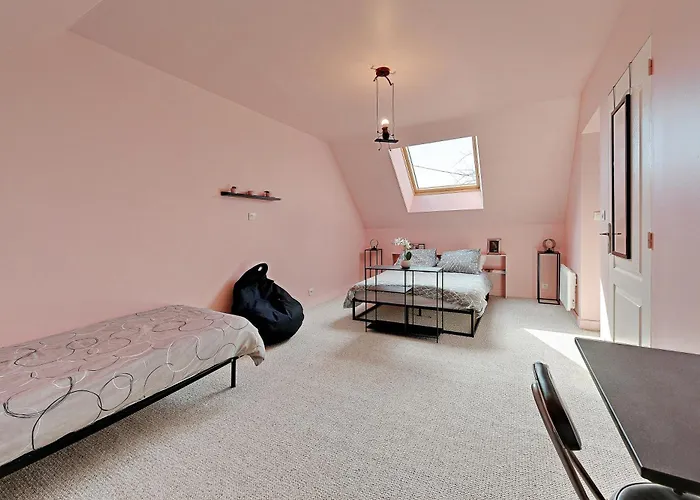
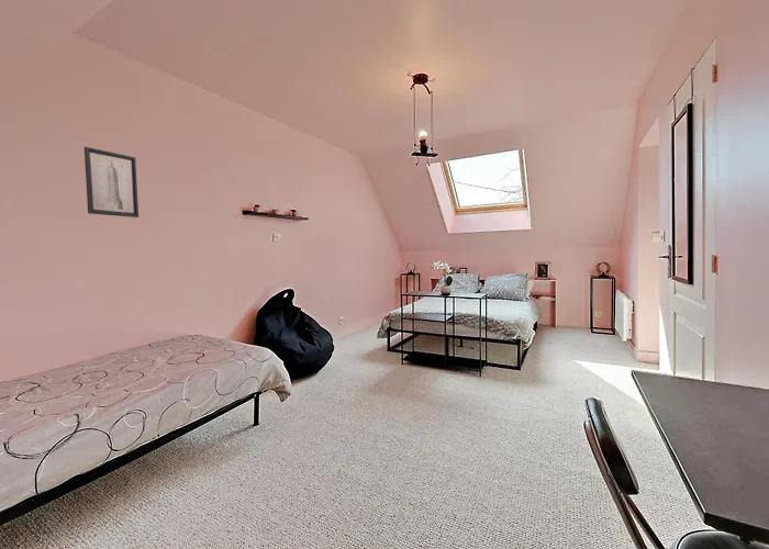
+ wall art (112, 183)
